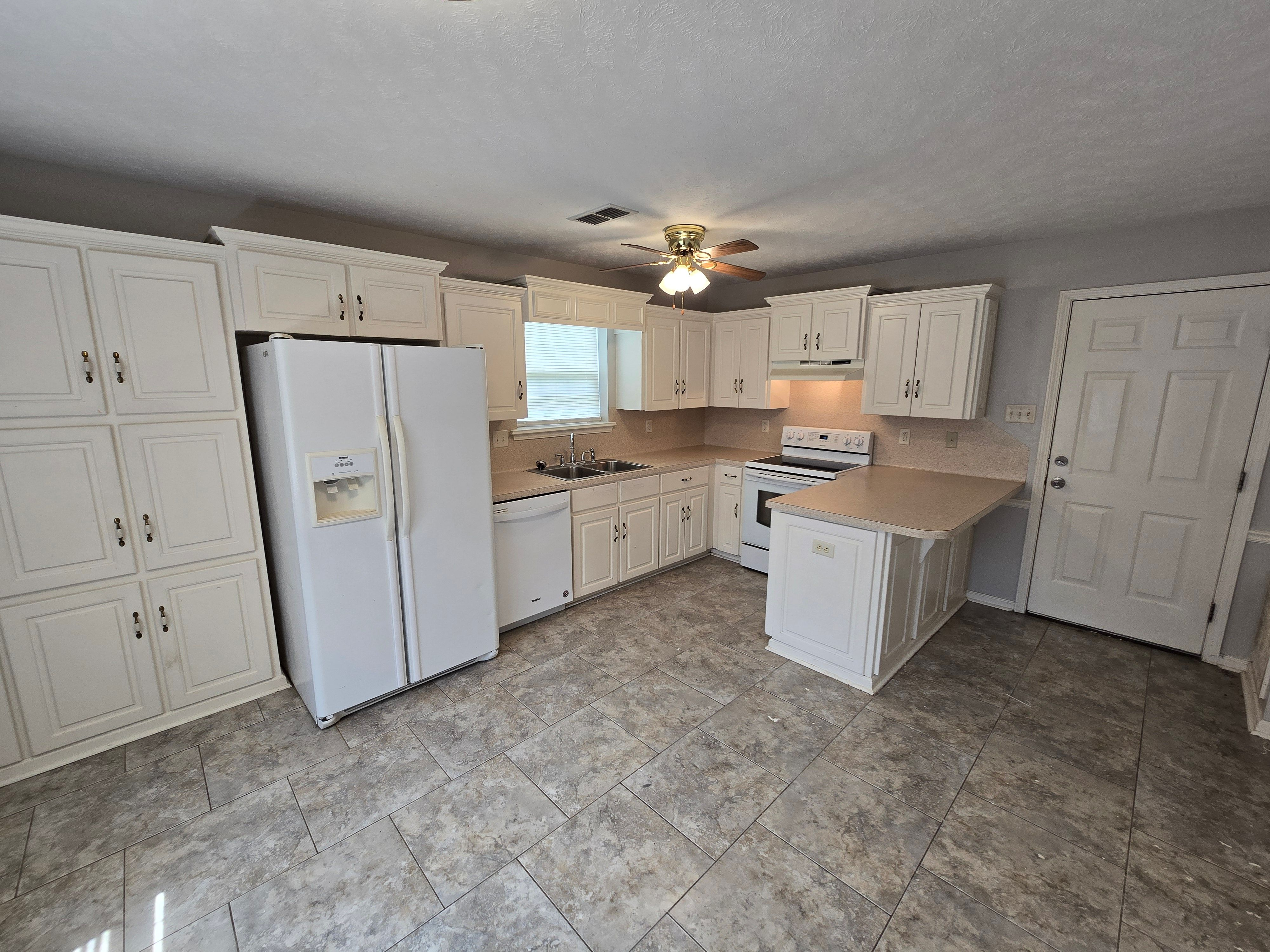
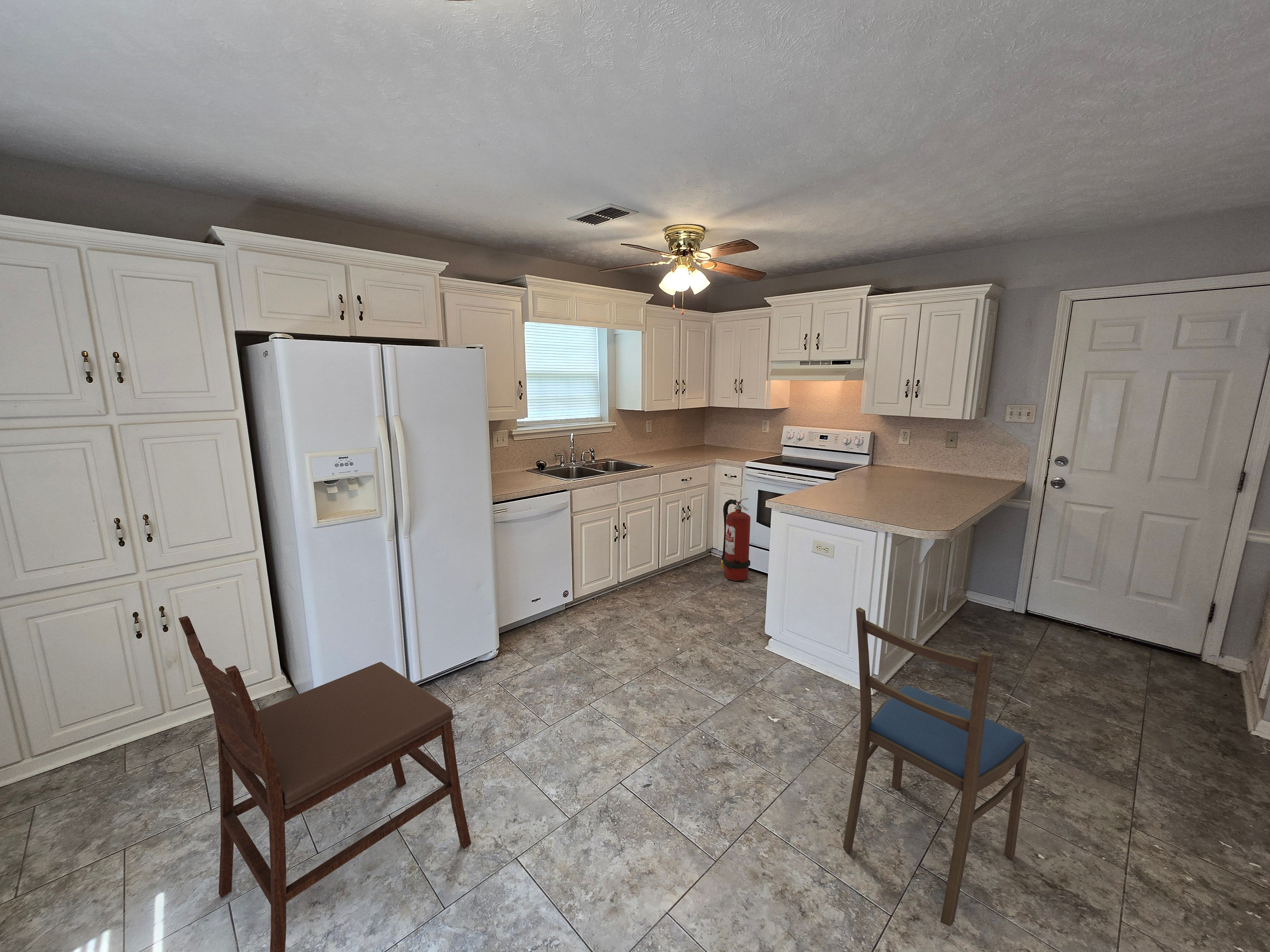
+ fire extinguisher (734, 536)
+ dining chair (339, 742)
+ dining chair (936, 733)
